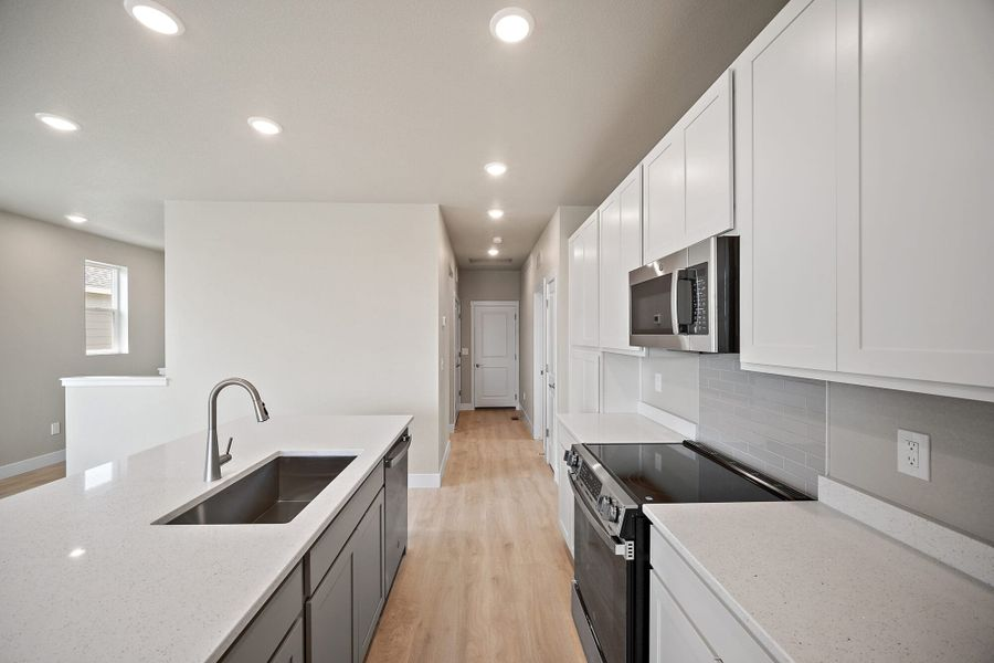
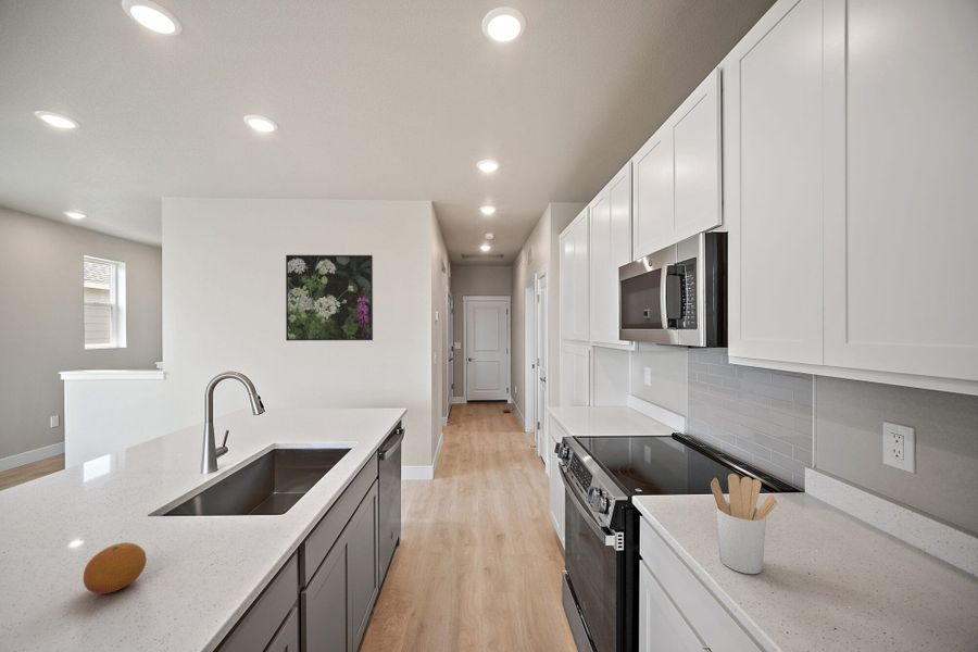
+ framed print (329, 298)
+ fruit (115, 567)
+ utensil holder (741, 519)
